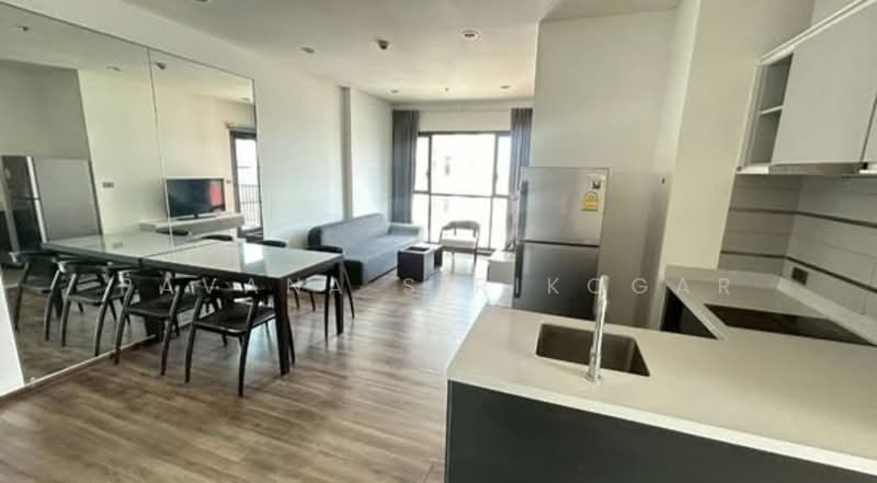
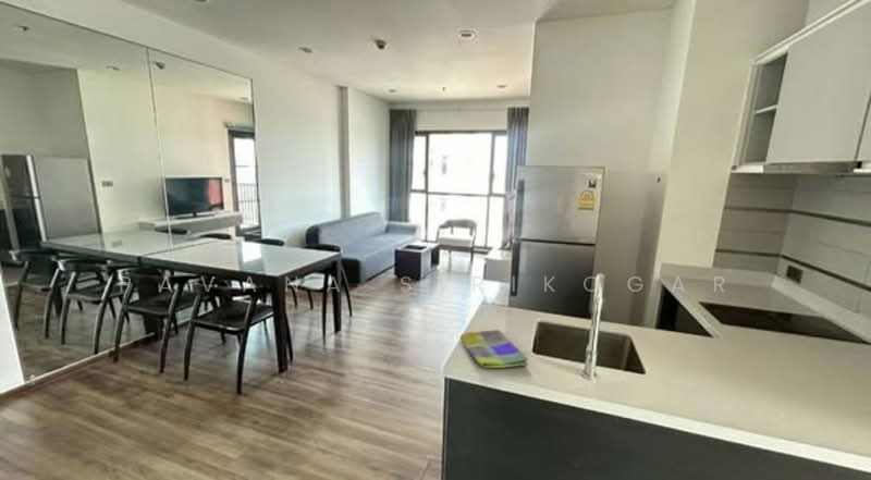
+ dish towel (491, 347)
